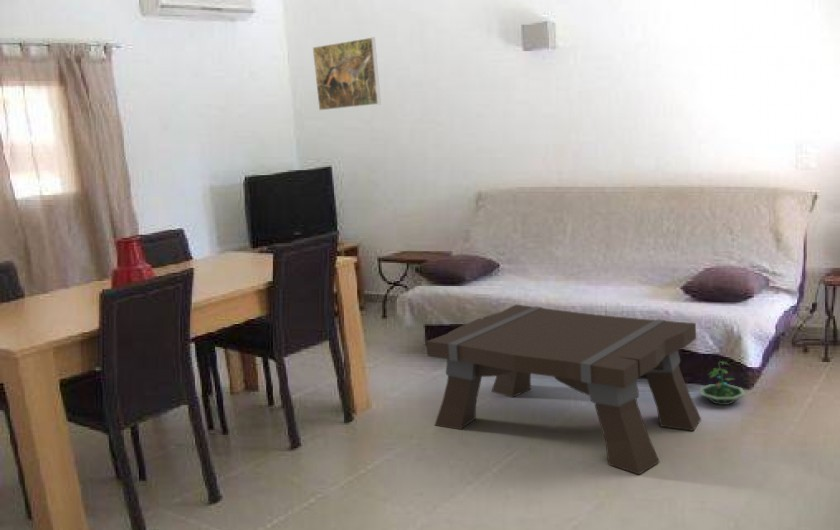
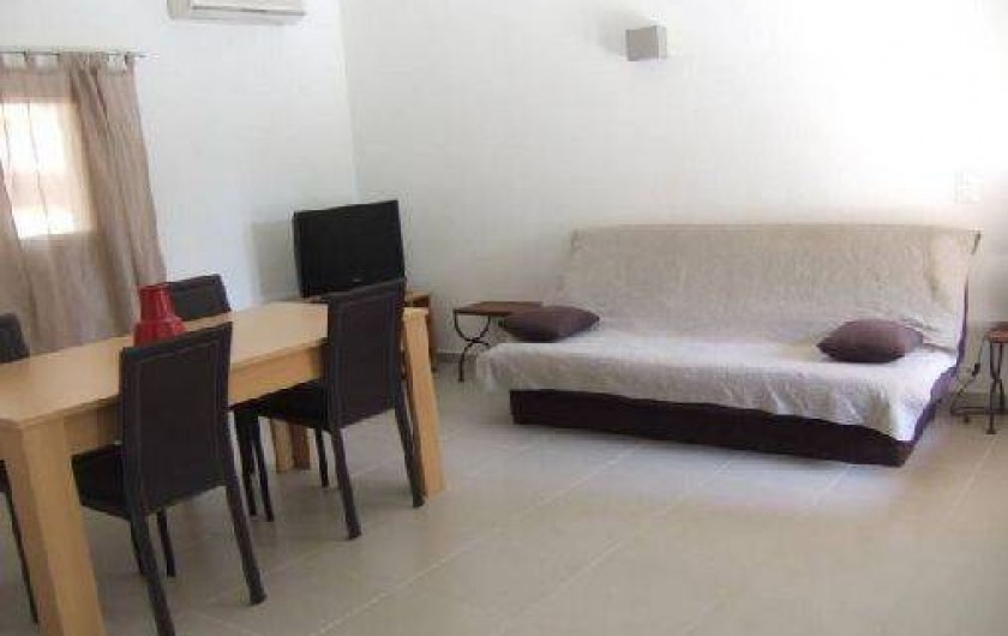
- coffee table (562, 377)
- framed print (346, 75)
- terrarium (721, 369)
